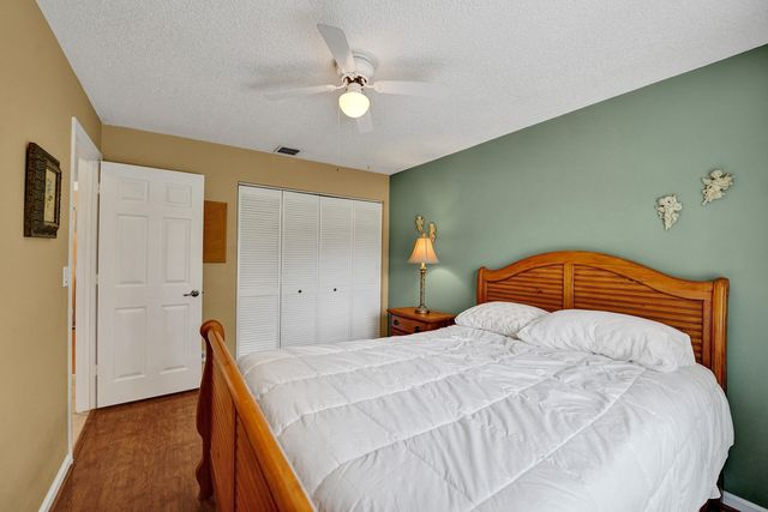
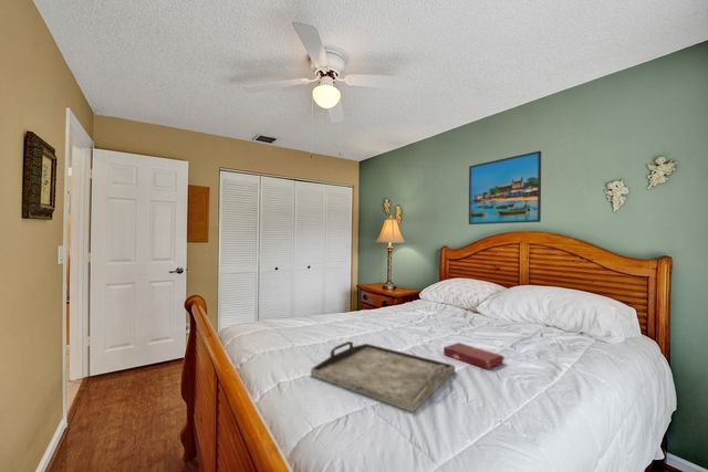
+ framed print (501, 191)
+ book (472, 355)
+ serving tray (384, 364)
